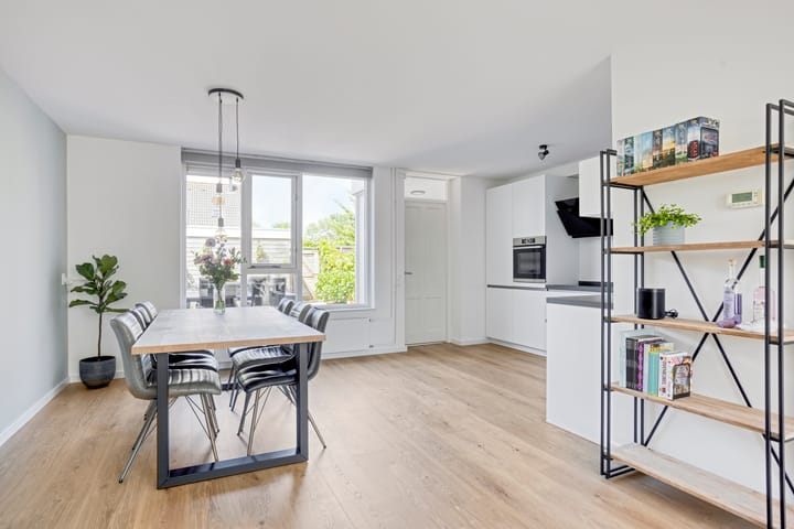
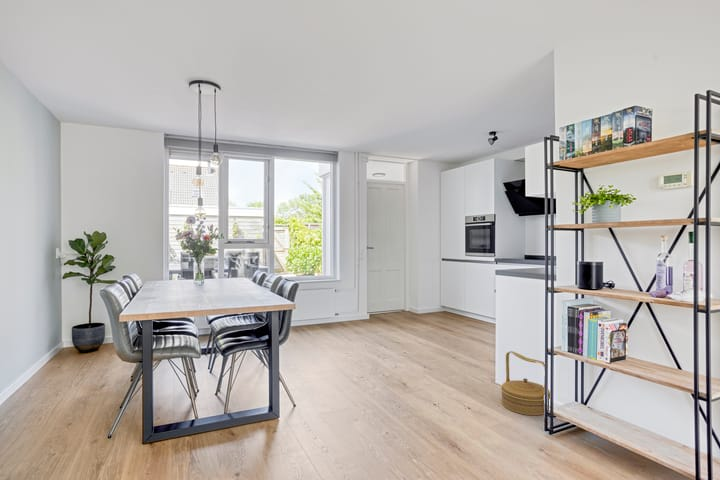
+ basket (525, 381)
